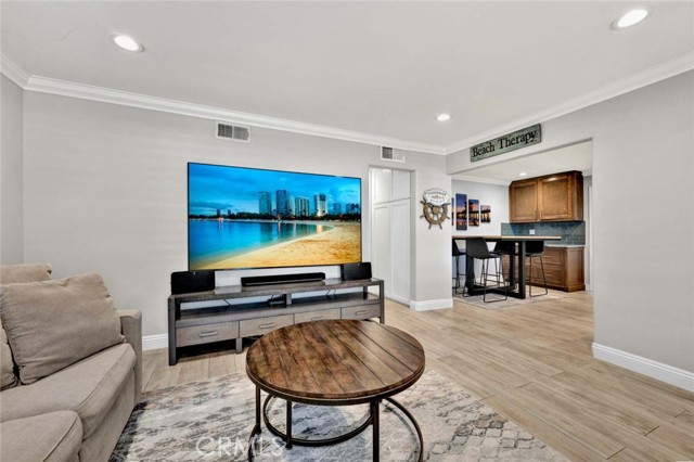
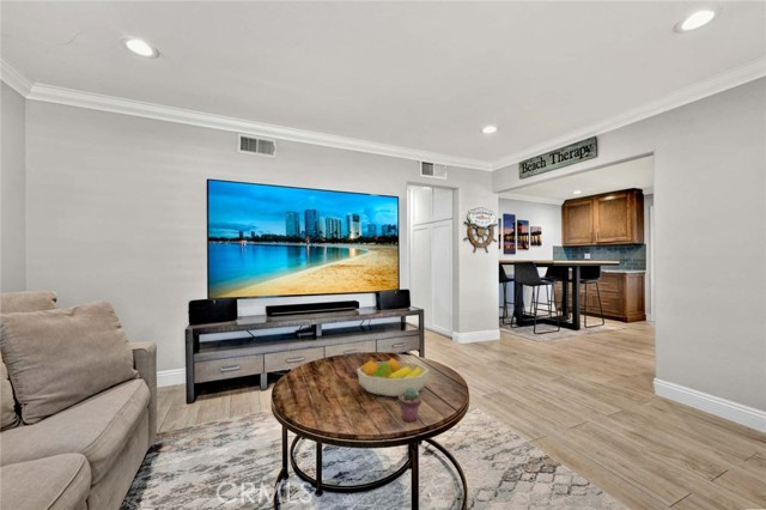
+ potted succulent (409, 402)
+ fruit bowl (393, 375)
